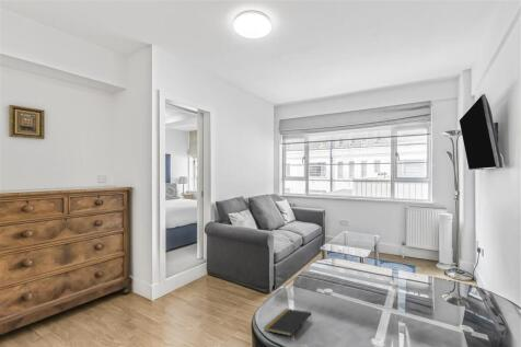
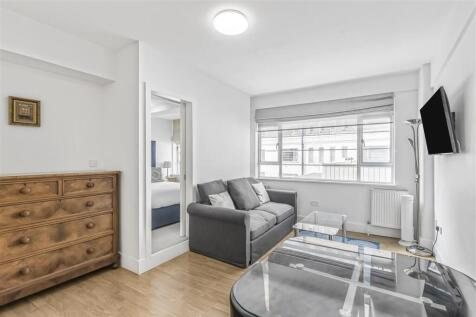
- notepad (288, 321)
